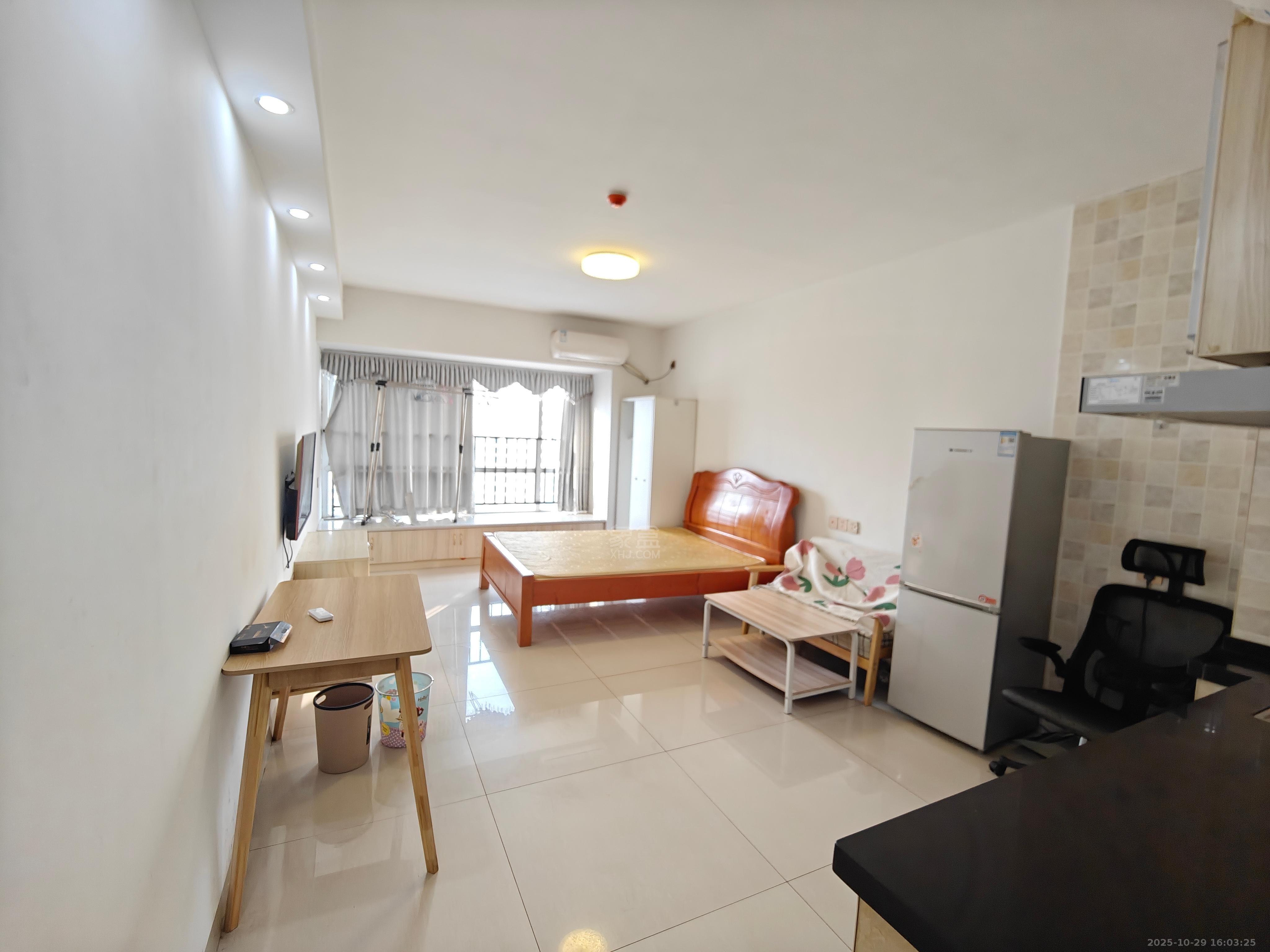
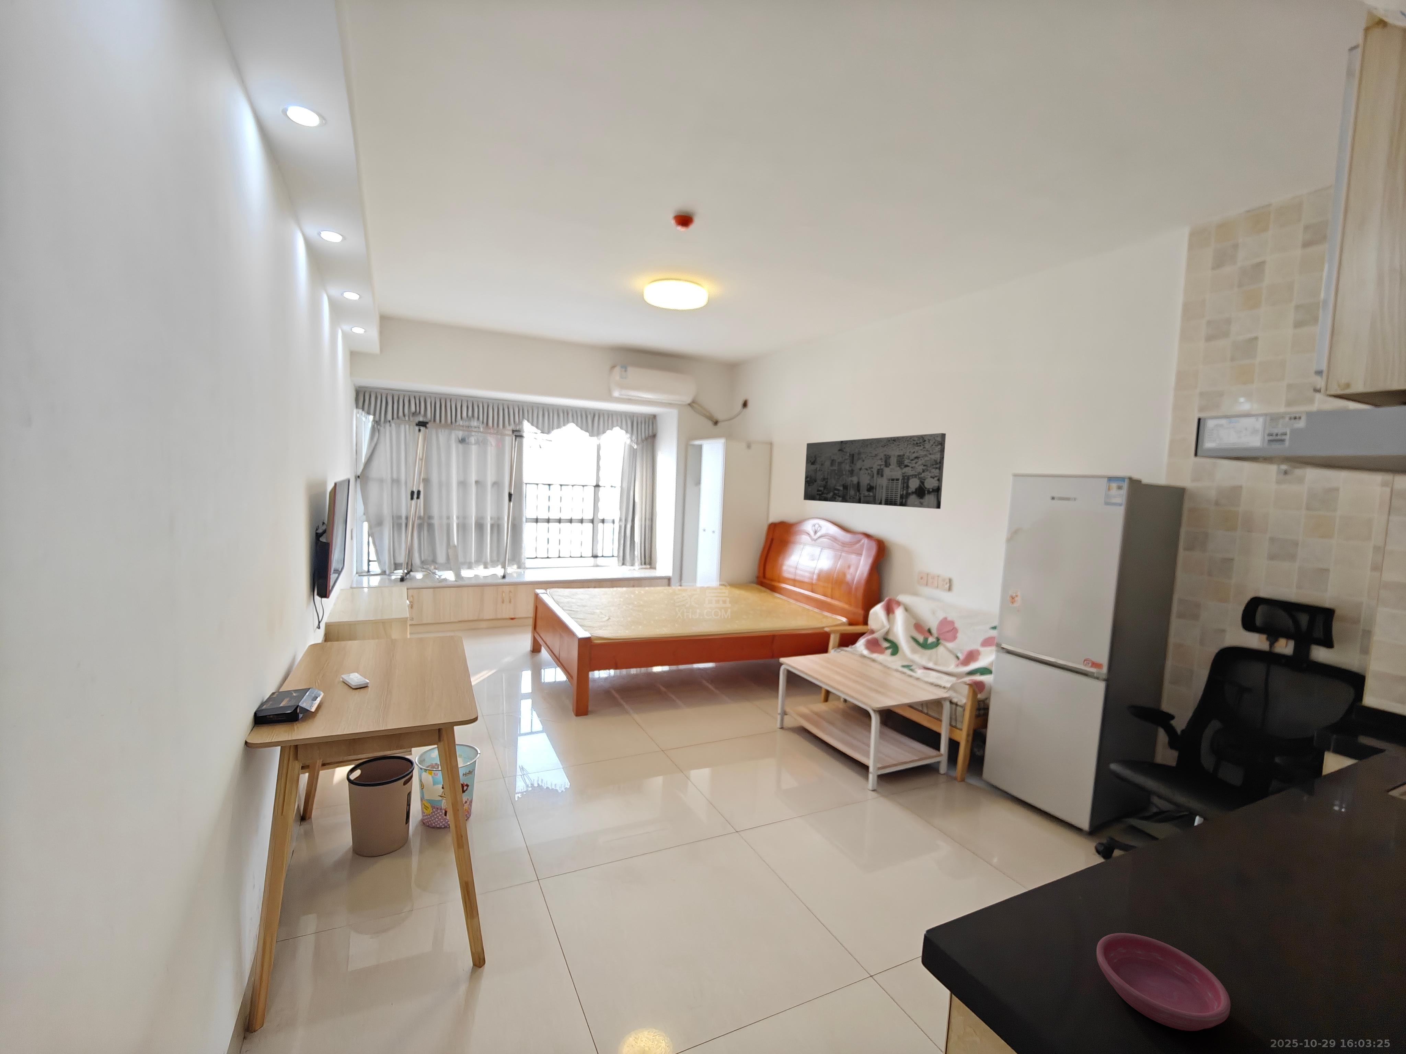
+ wall art (865, 472)
+ saucer (1159, 983)
